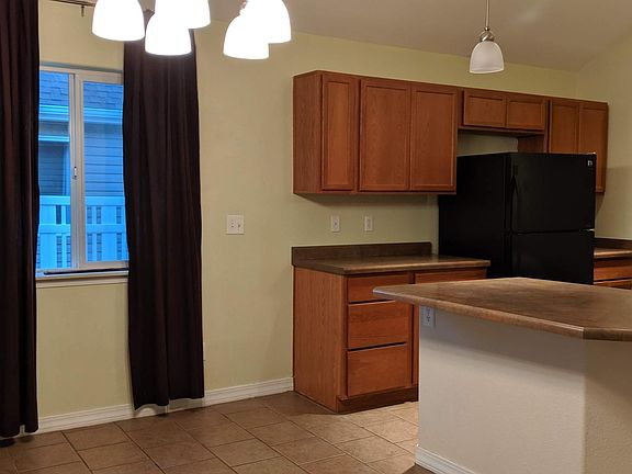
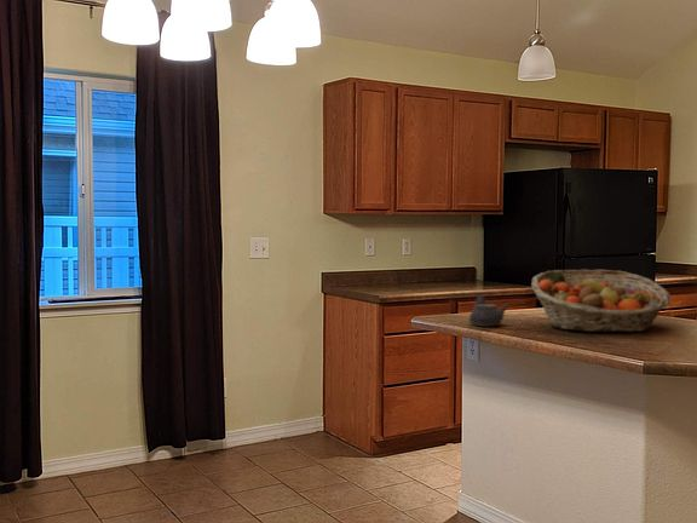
+ fruit basket (598, 299)
+ teapot (485, 310)
